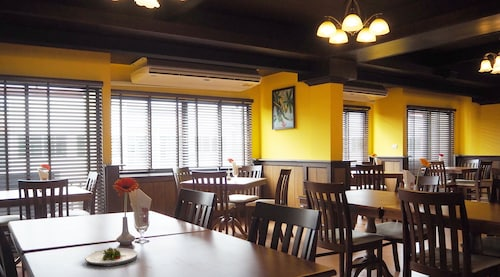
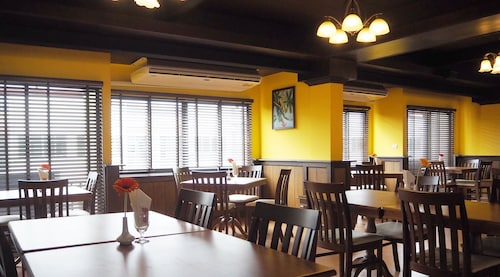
- salad plate (112, 253)
